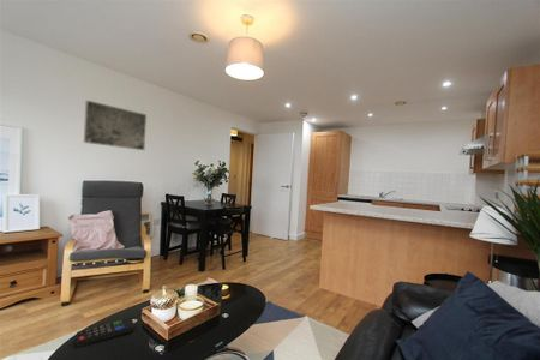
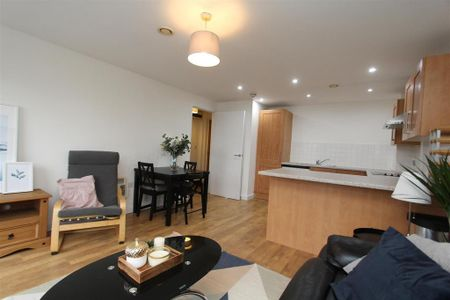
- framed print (118, 127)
- remote control (106, 330)
